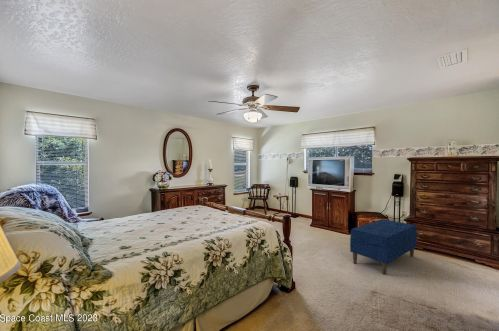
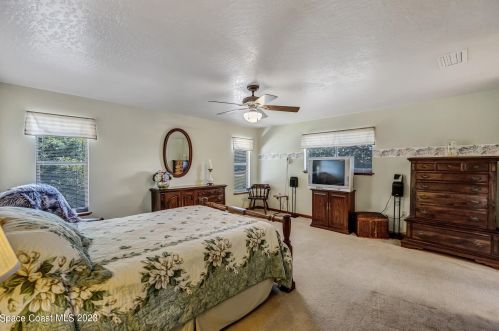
- bench (384, 243)
